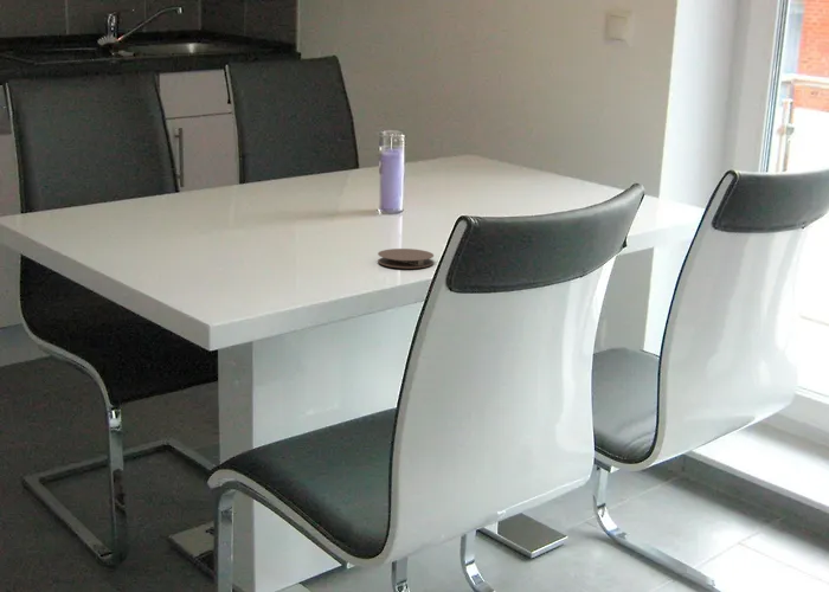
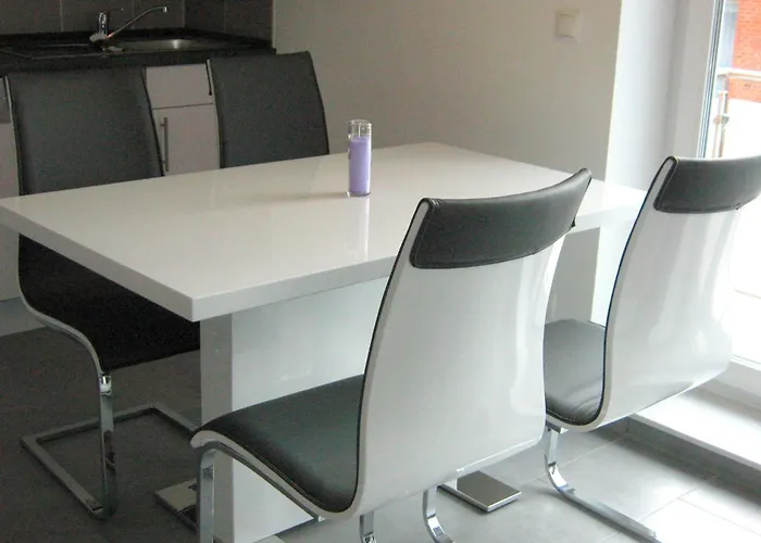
- coaster (405, 258)
